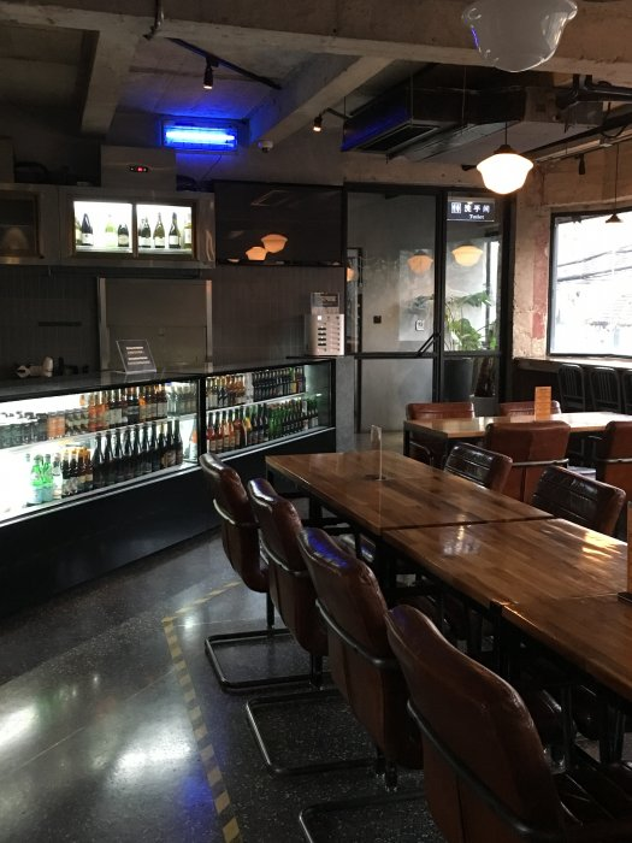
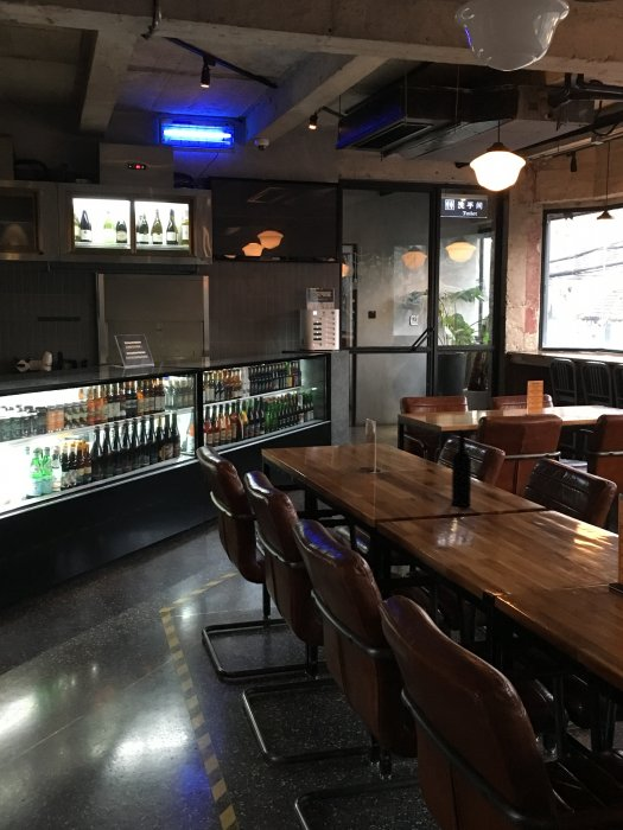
+ wine bottle (460, 467)
